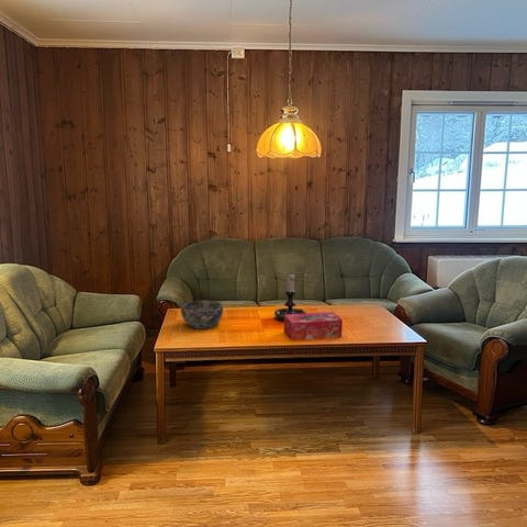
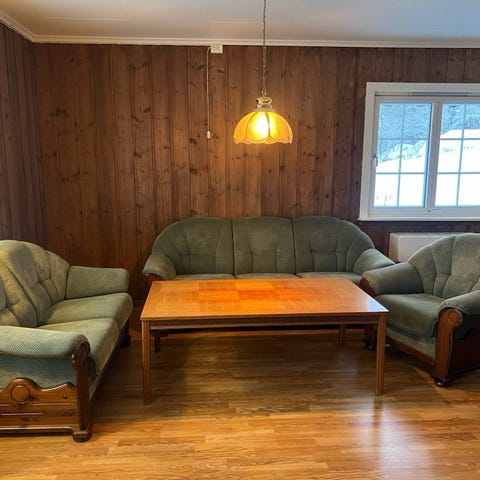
- bowl (202, 315)
- tissue box (312, 325)
- candle holder (290, 295)
